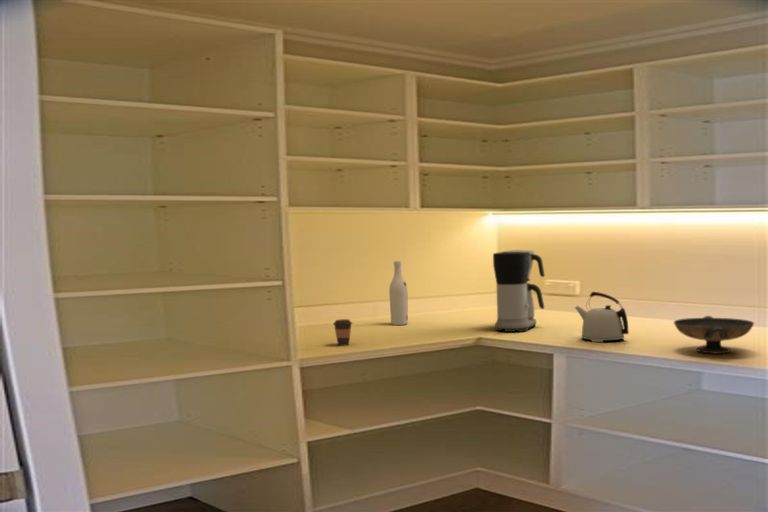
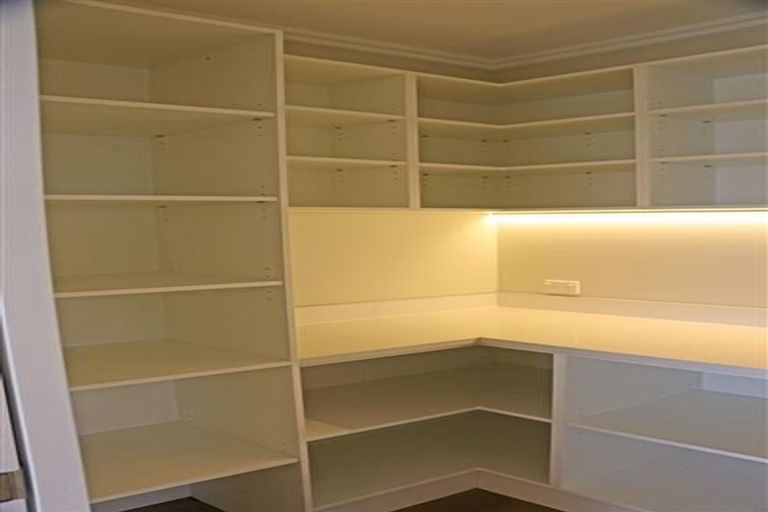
- wine bottle (398, 292)
- decorative bowl (713, 336)
- kettle (601, 315)
- coffee cup (343, 332)
- coffee maker (519, 289)
